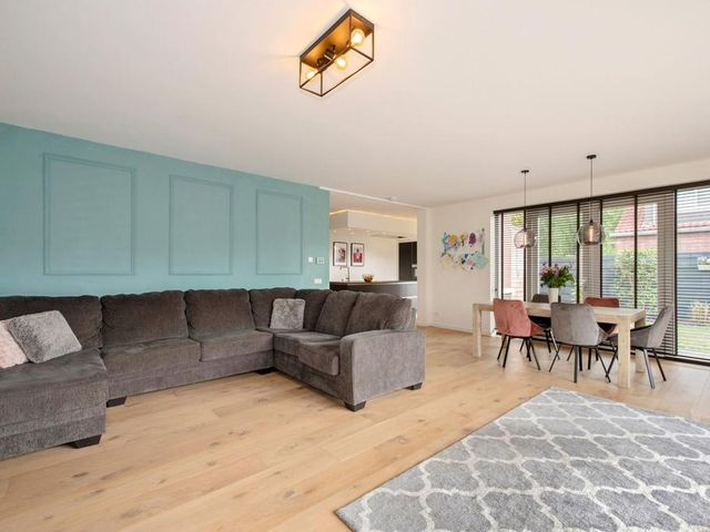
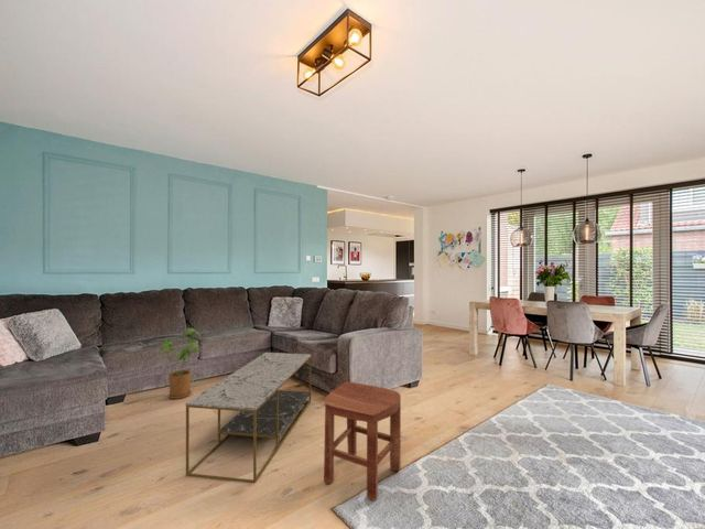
+ stool (362, 433)
+ house plant (184, 363)
+ coffee table (261, 402)
